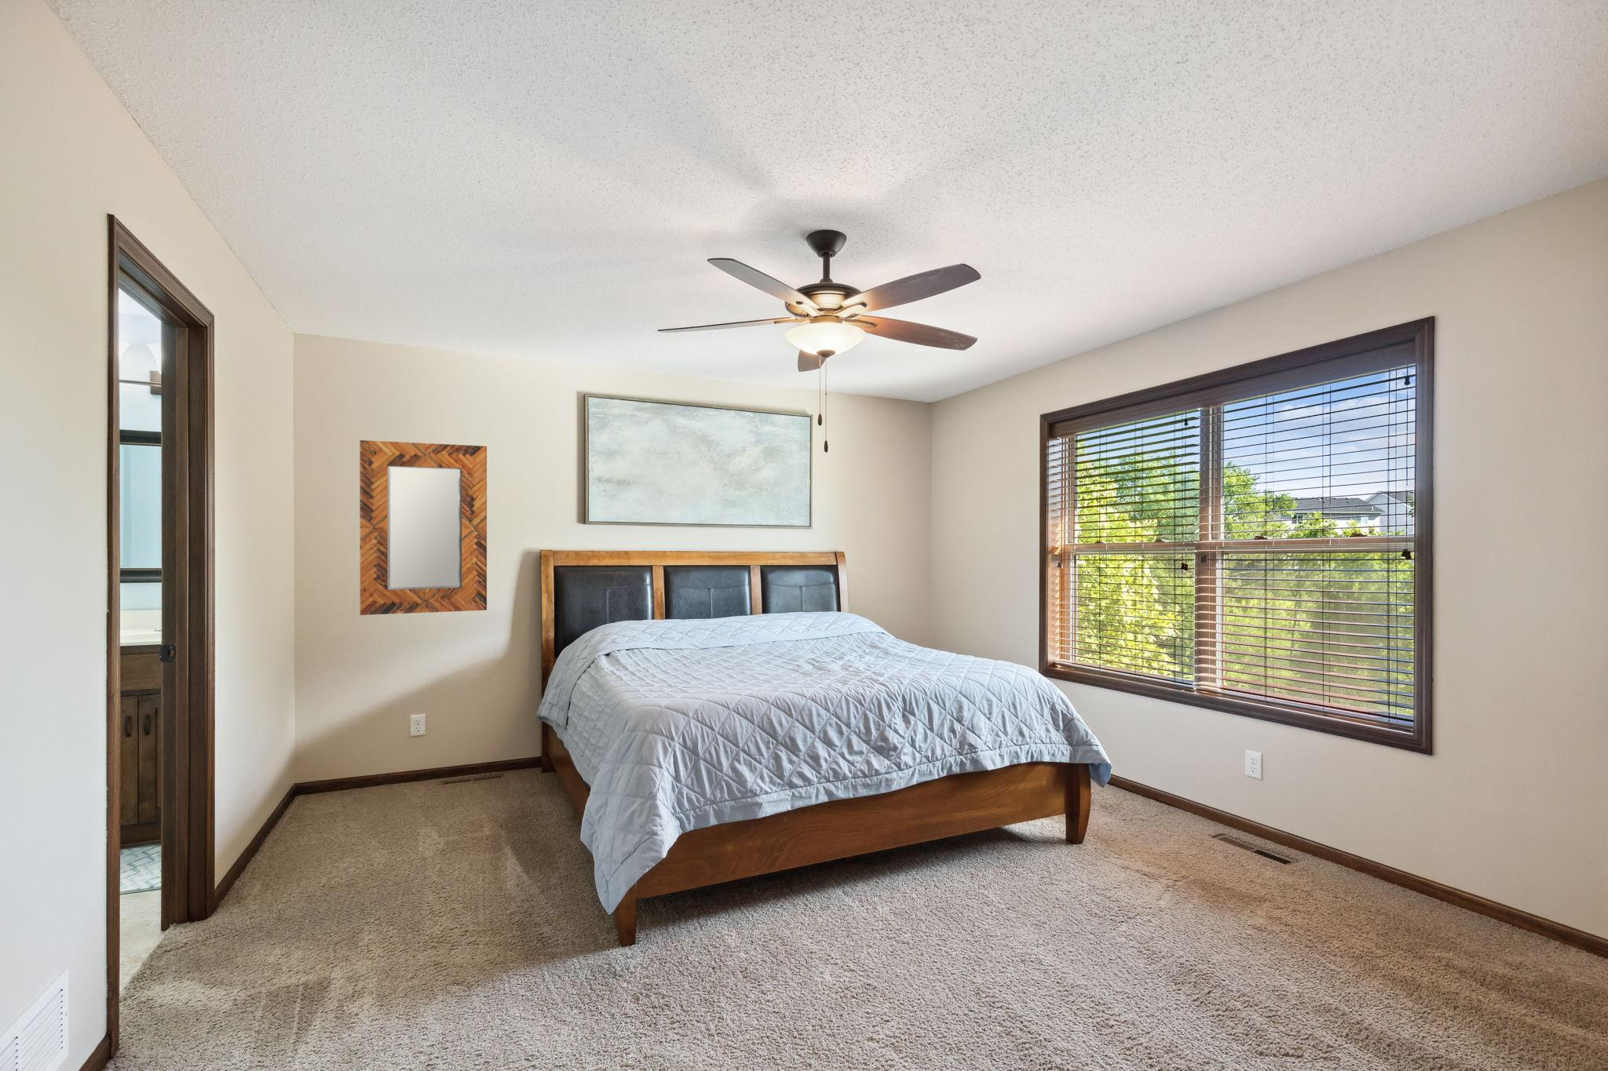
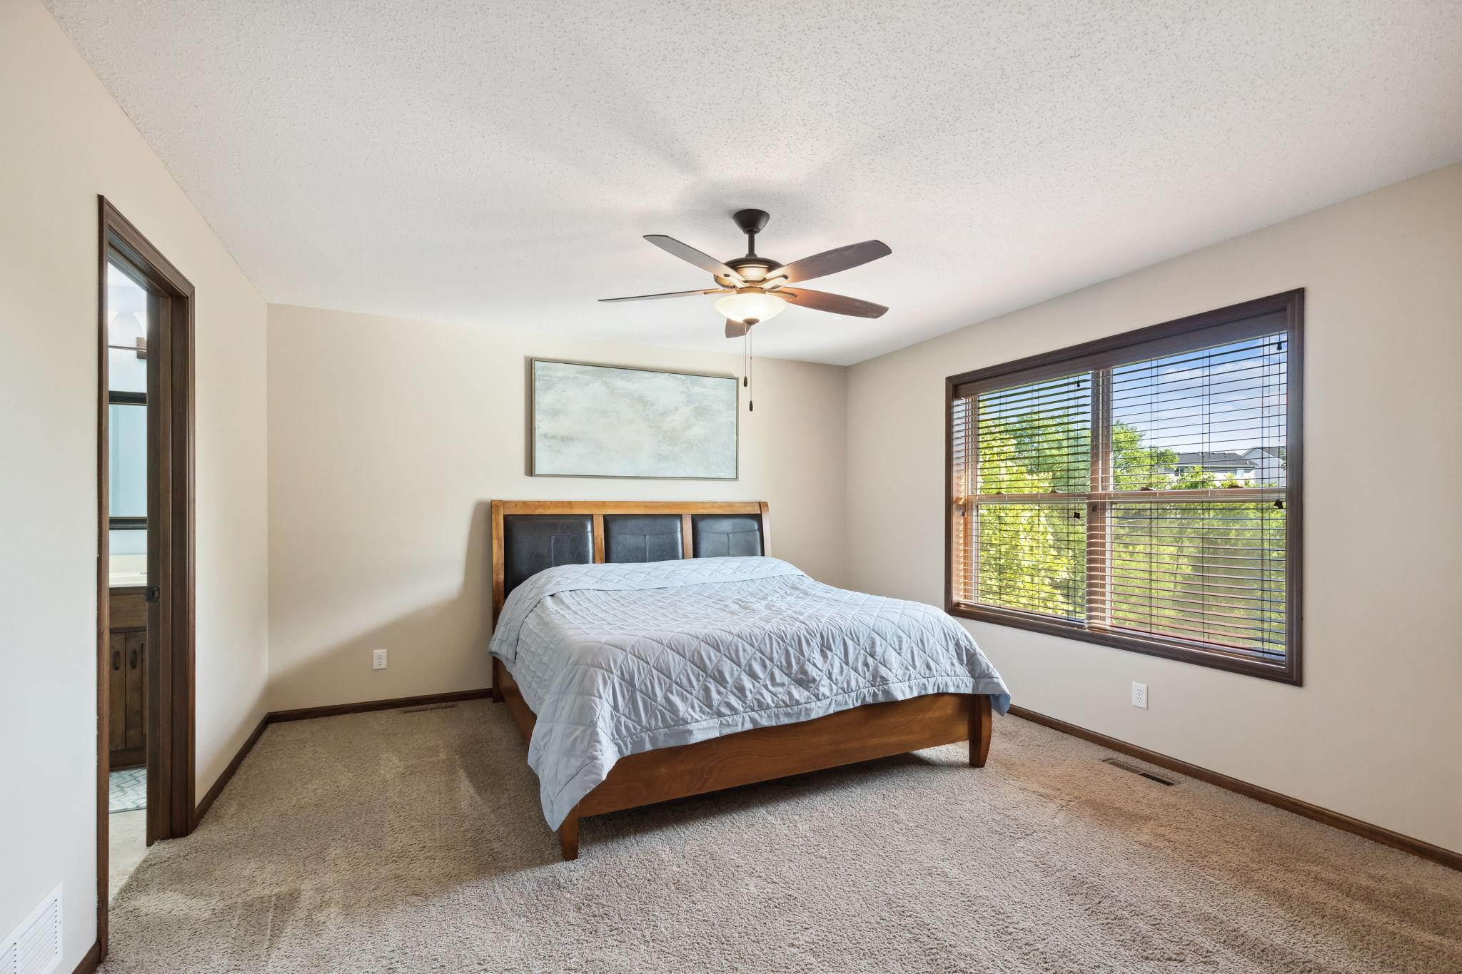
- home mirror (426, 527)
